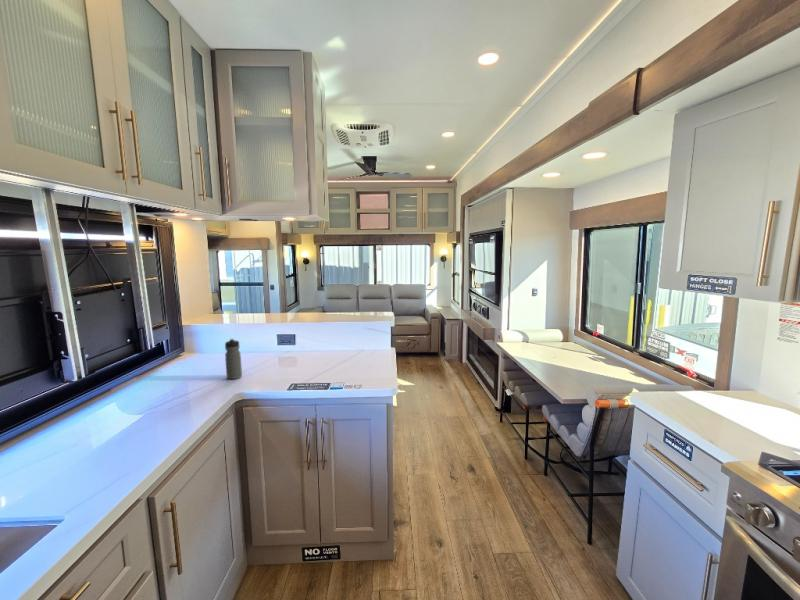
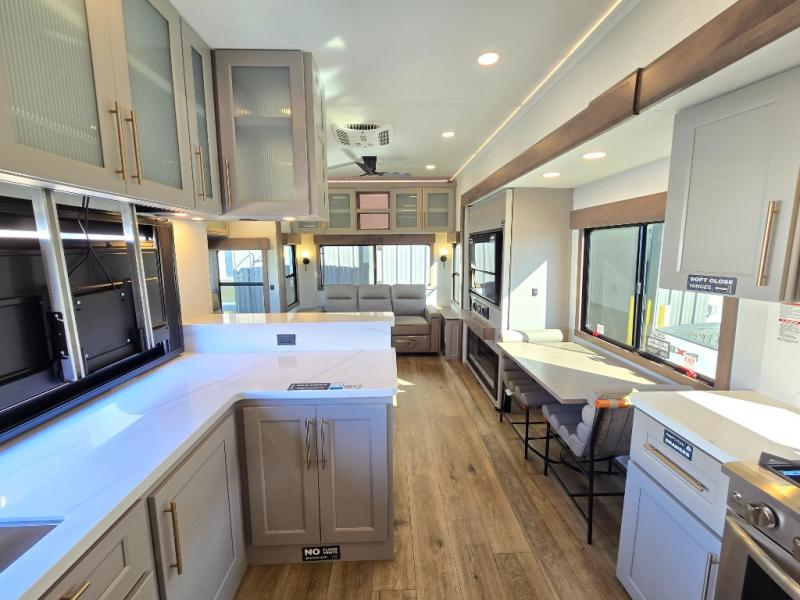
- water bottle (233, 358)
